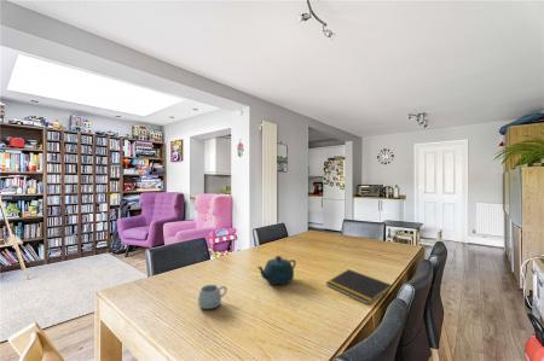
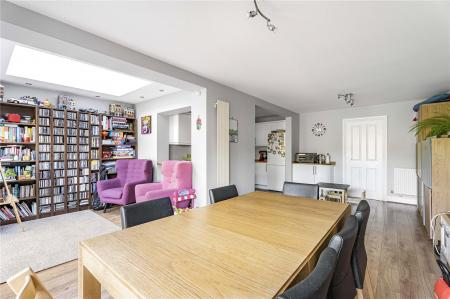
- teapot (277, 268)
- mug (213, 296)
- notepad (357, 284)
